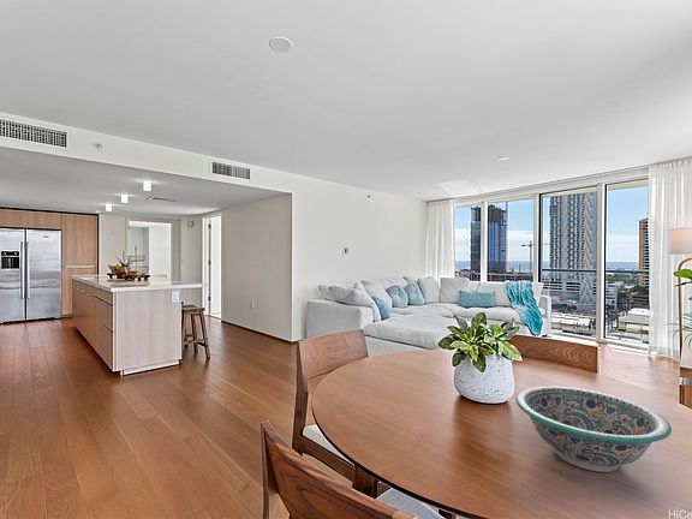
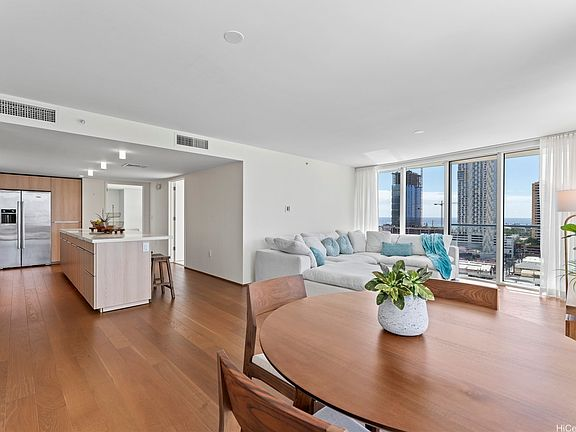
- decorative bowl (585, 431)
